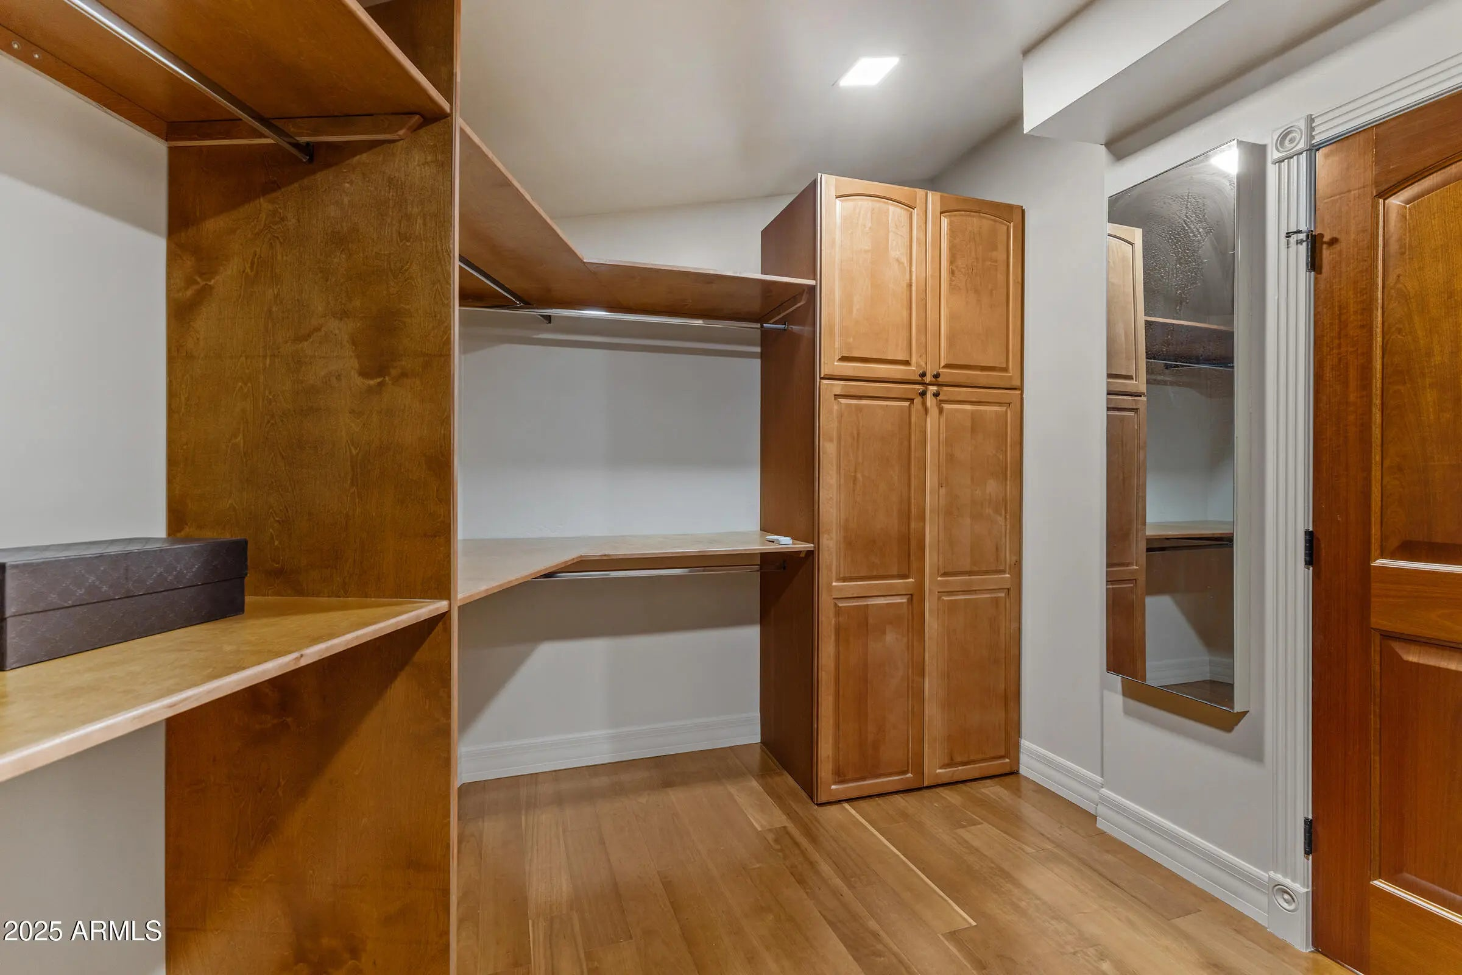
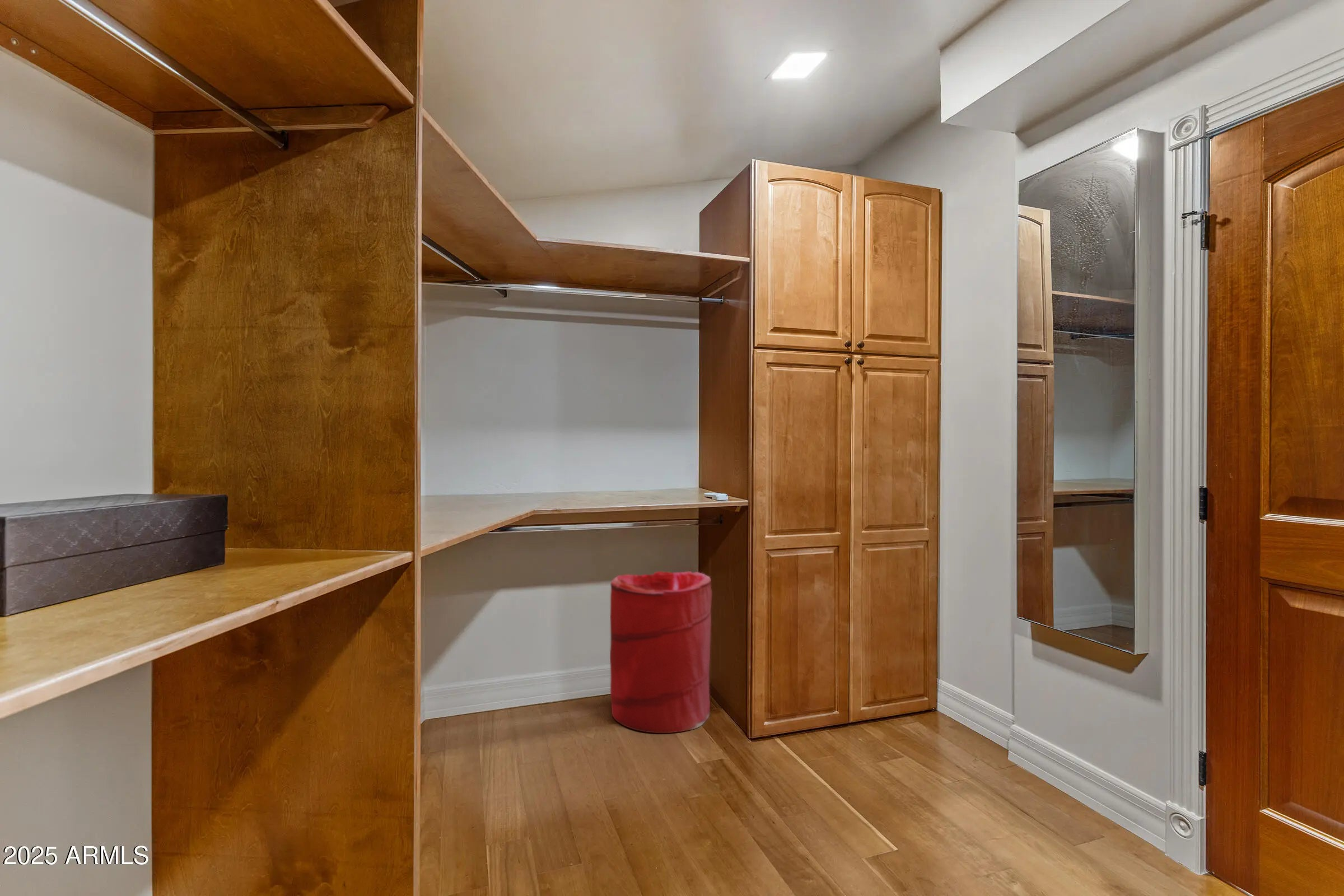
+ laundry hamper (660, 642)
